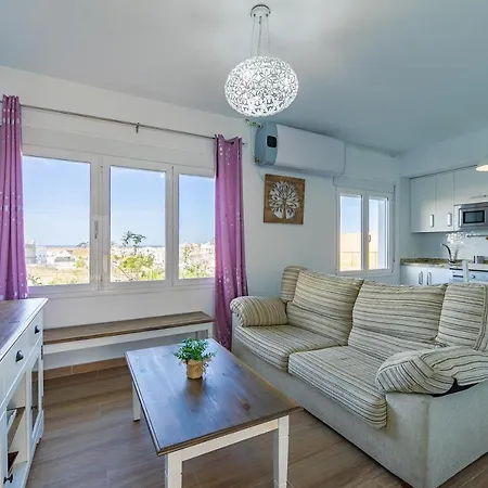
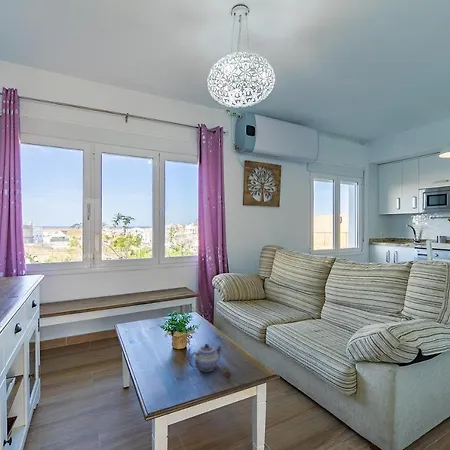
+ teapot (206, 356)
